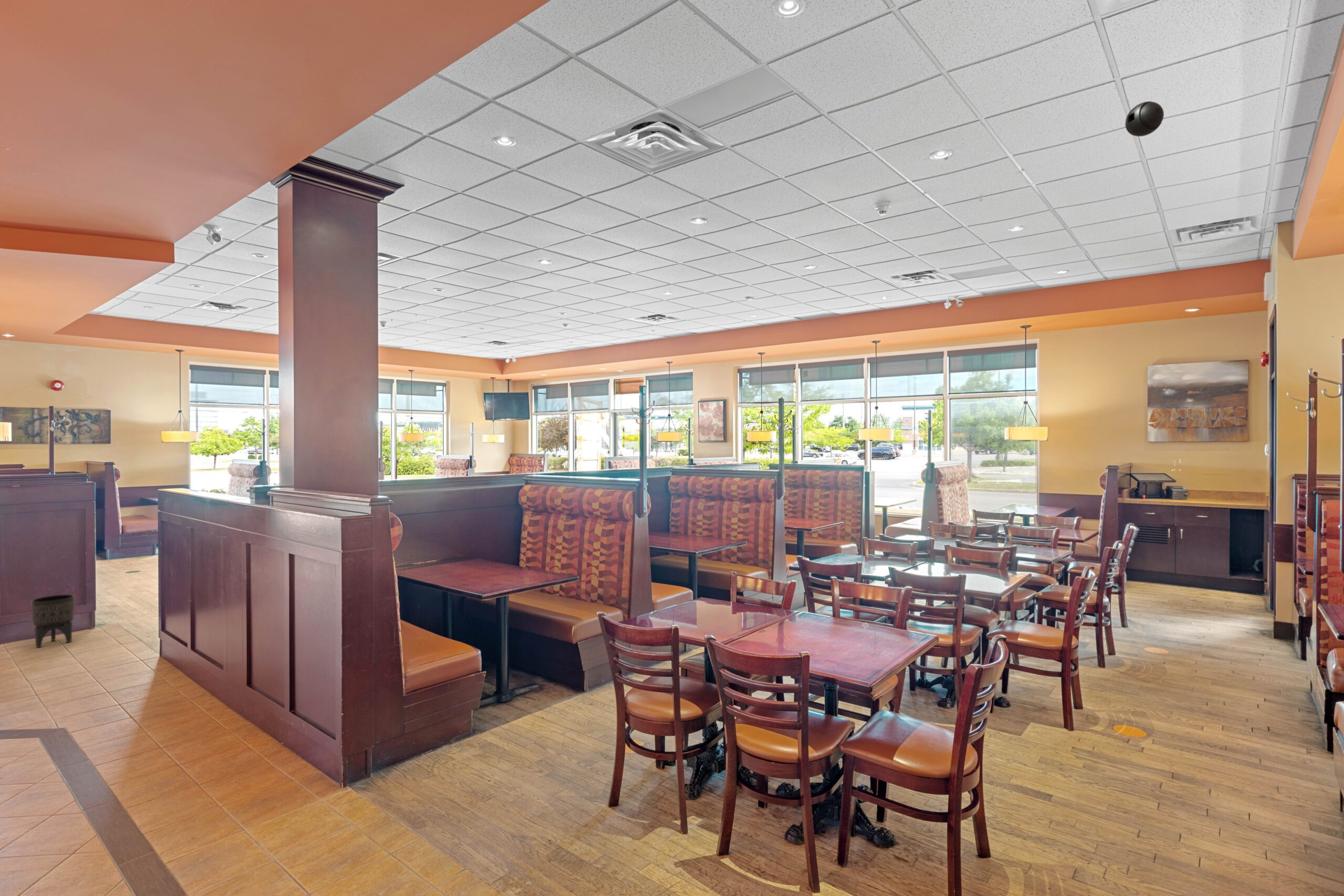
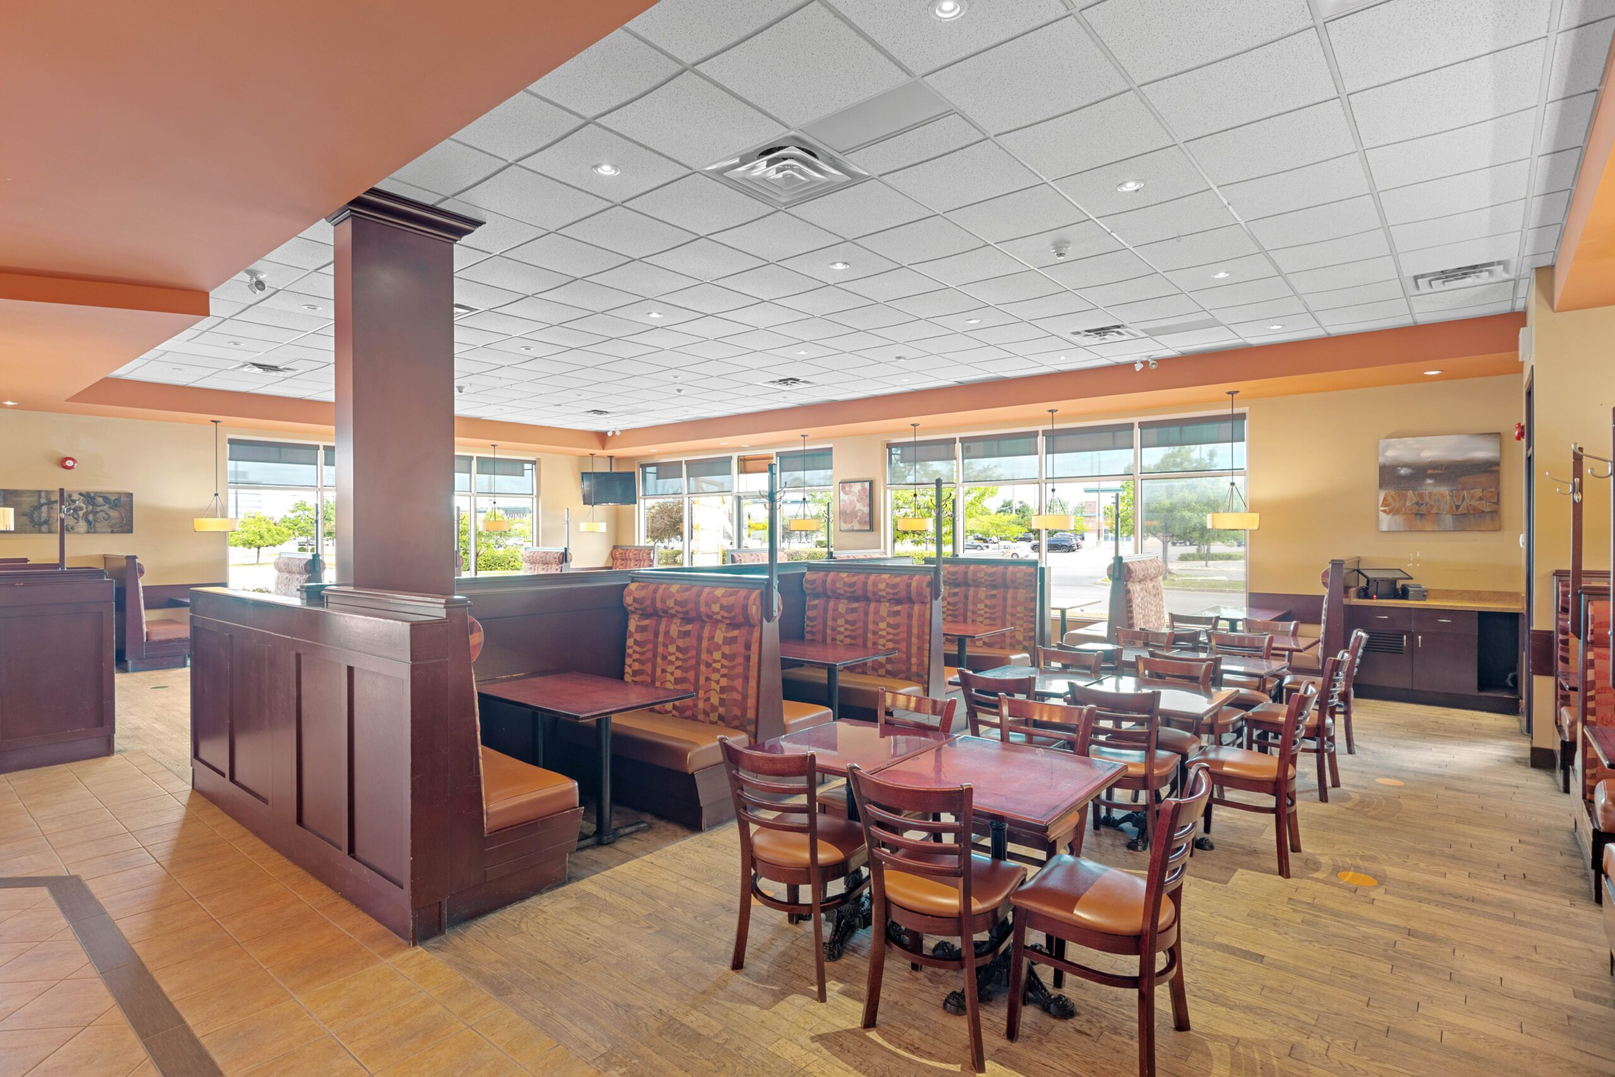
- planter (53, 620)
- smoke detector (1144, 119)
